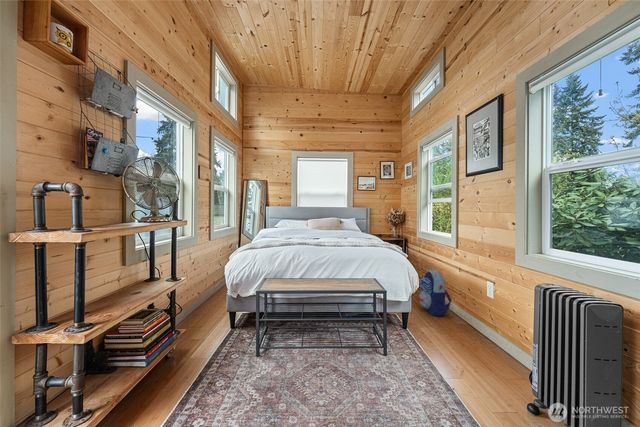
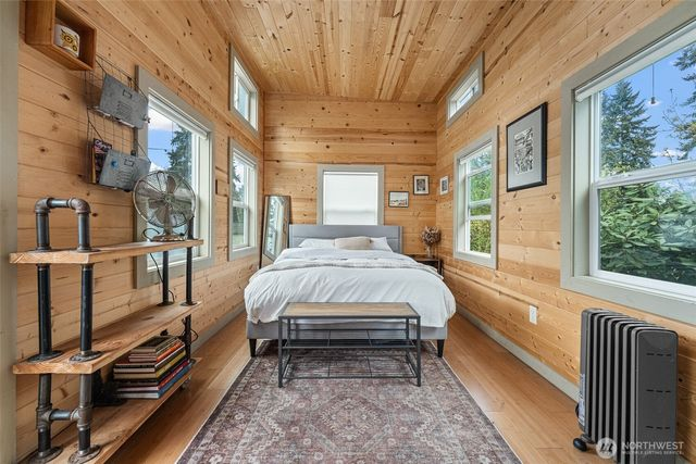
- backpack (434, 290)
